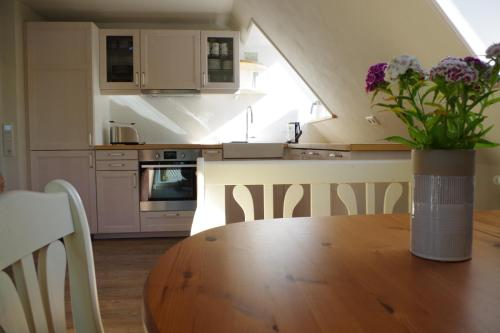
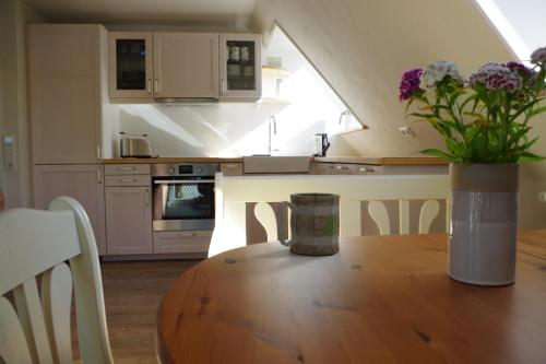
+ mug (306, 223)
